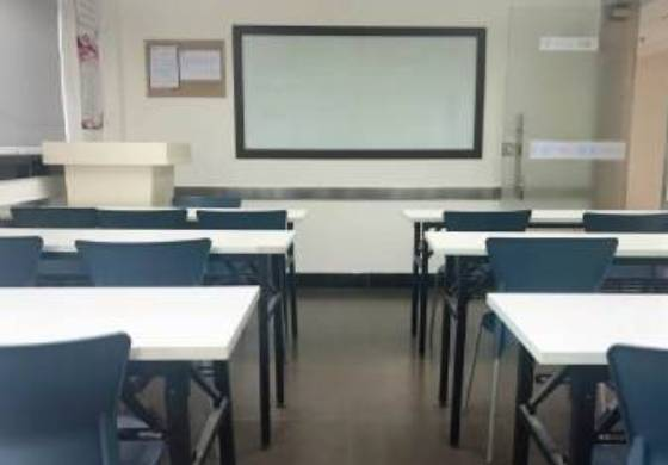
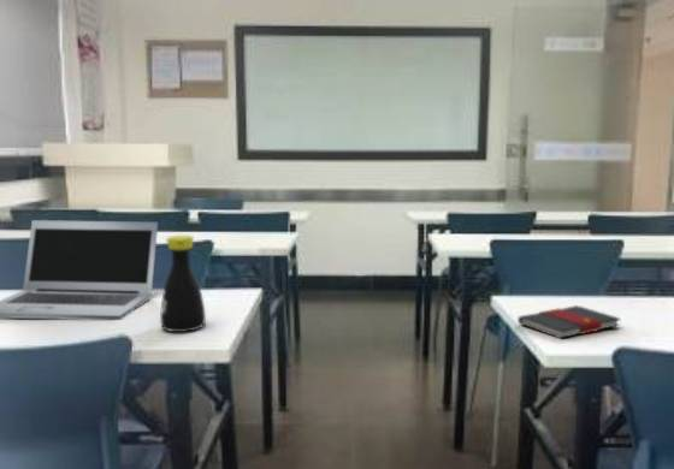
+ laptop (72, 266)
+ book (568, 319)
+ bottle (182, 281)
